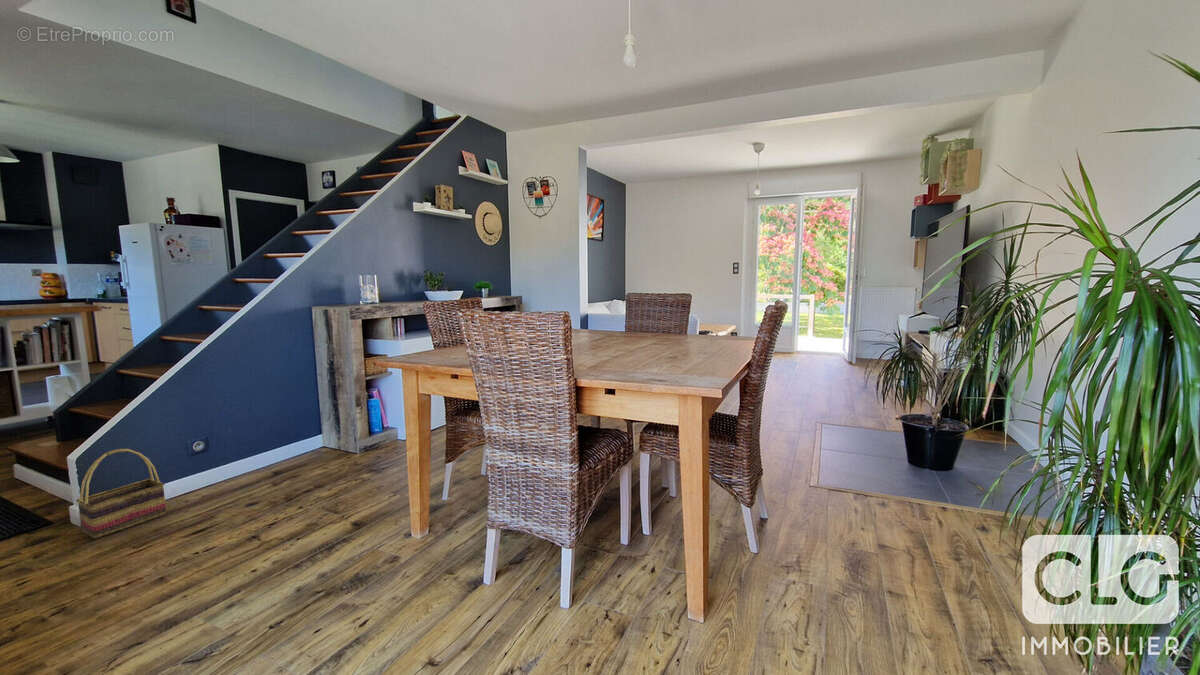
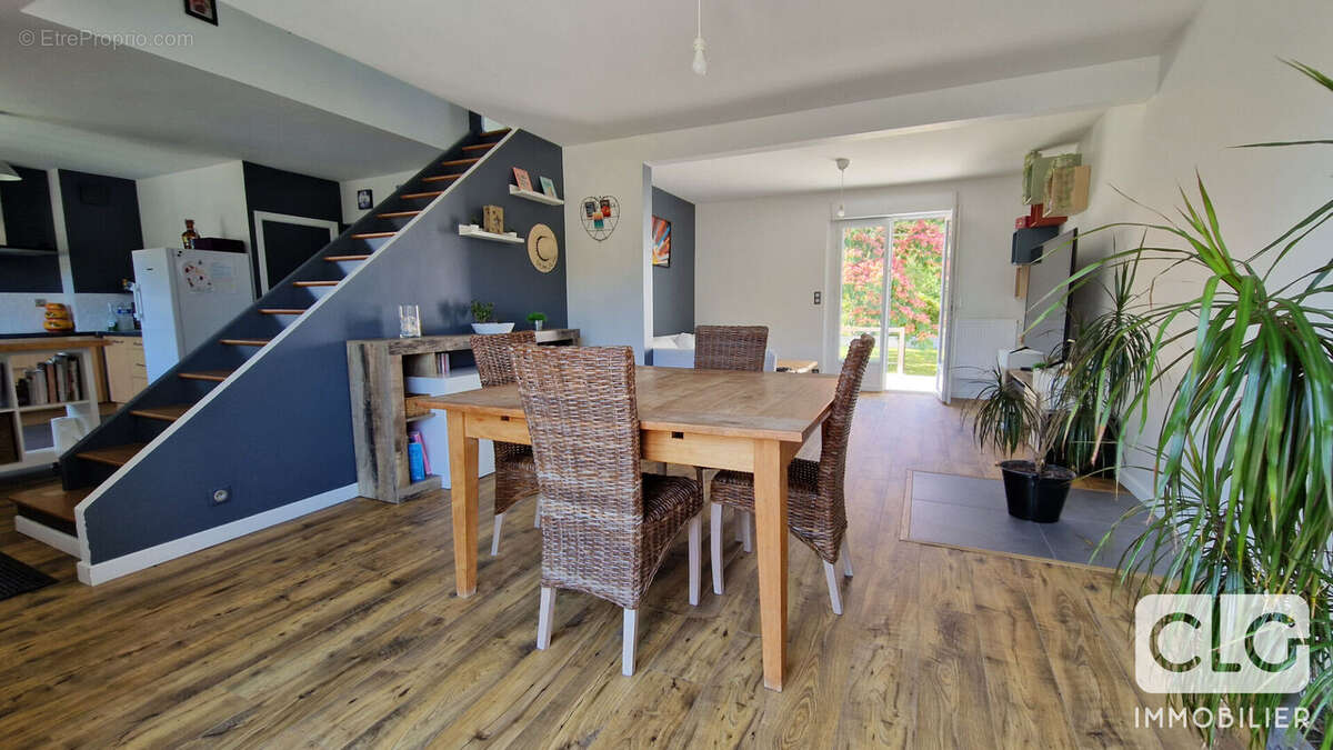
- basket (121, 487)
